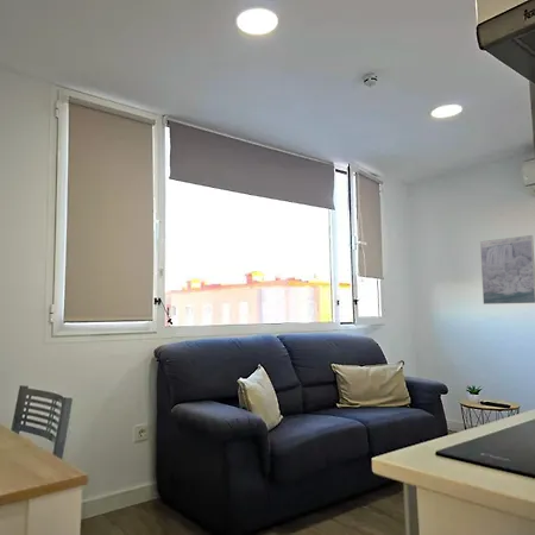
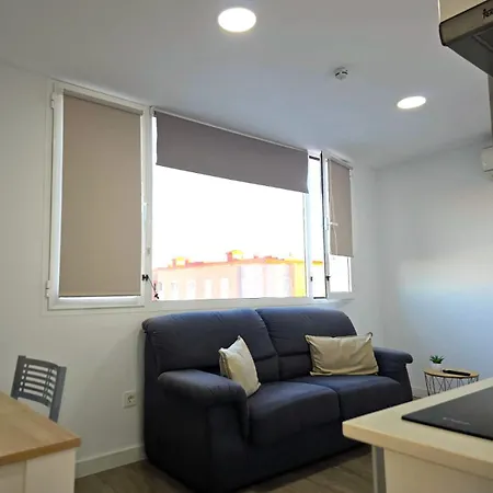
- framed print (506, 270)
